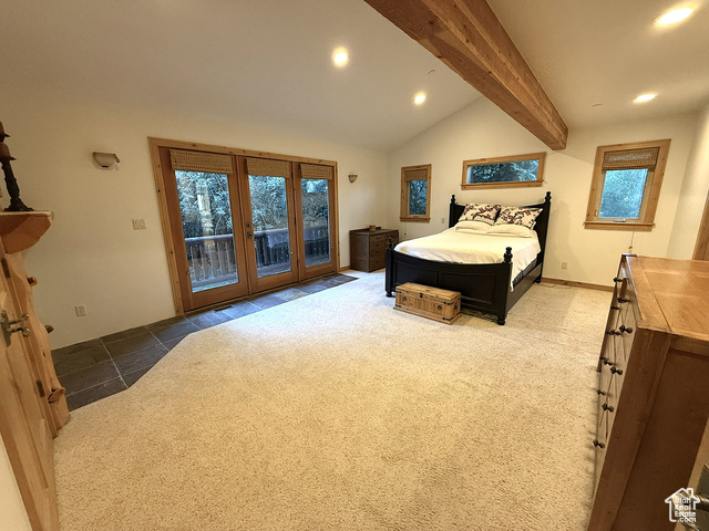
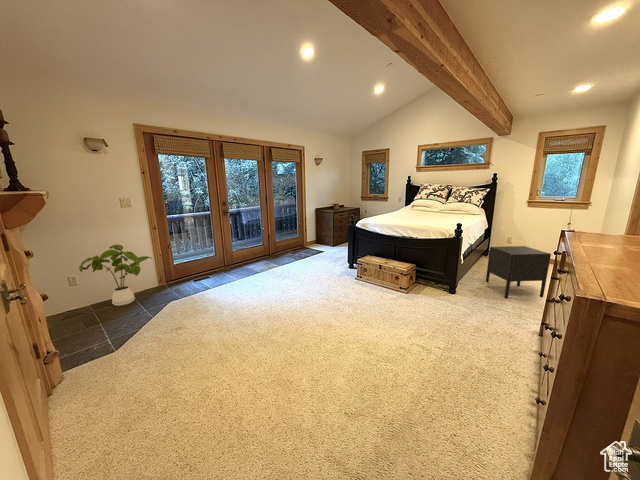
+ nightstand (515, 271)
+ house plant (123, 275)
